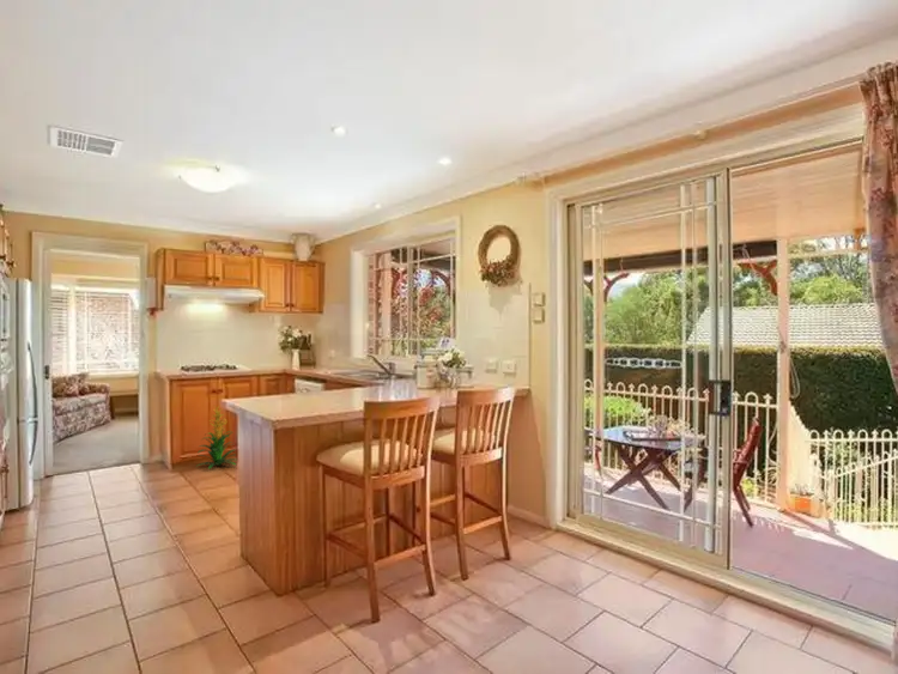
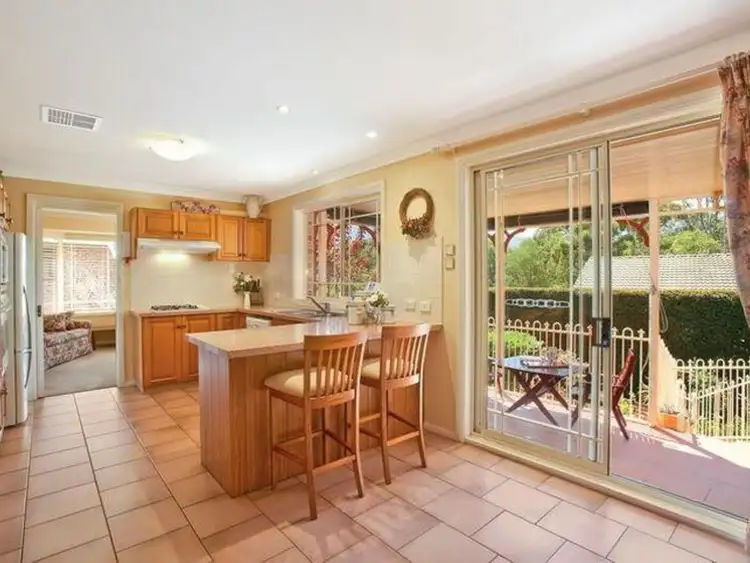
- indoor plant (218, 435)
